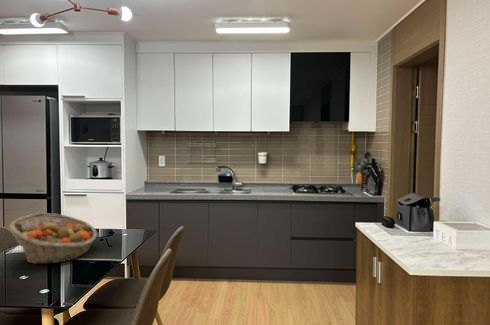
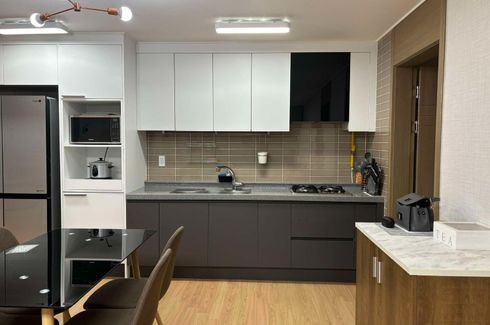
- fruit basket (56, 235)
